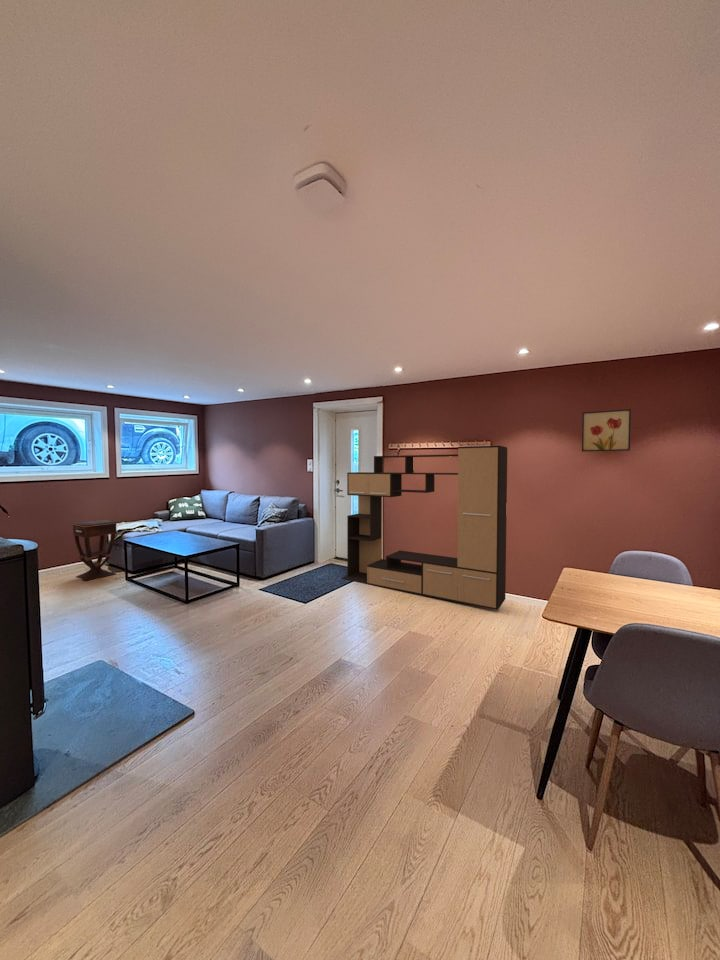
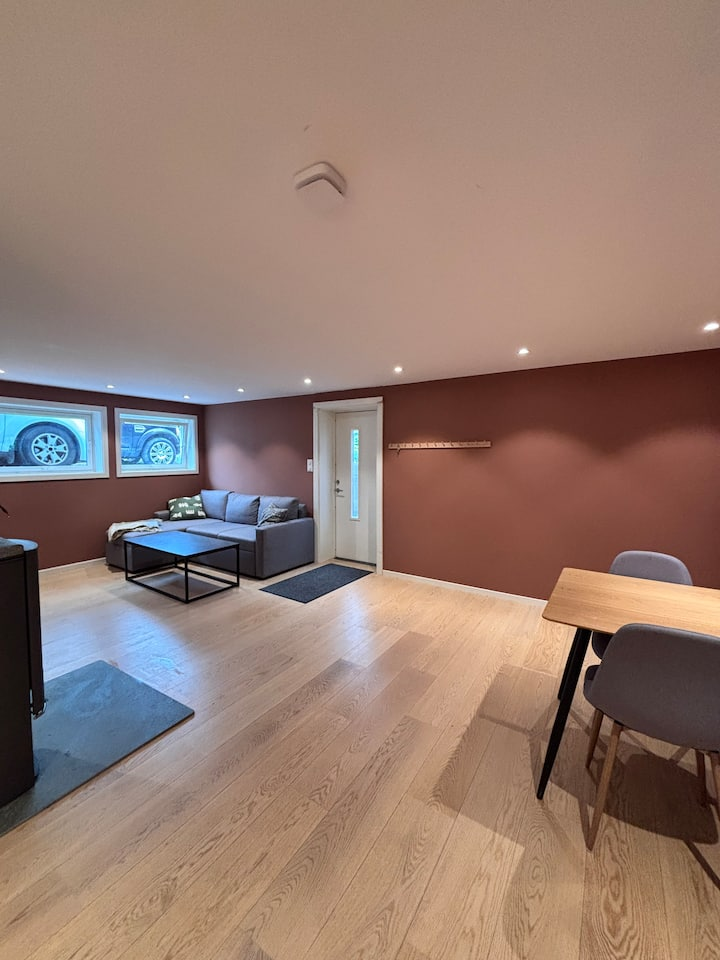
- media console (417, 492)
- side table (95, 551)
- wall art (605, 431)
